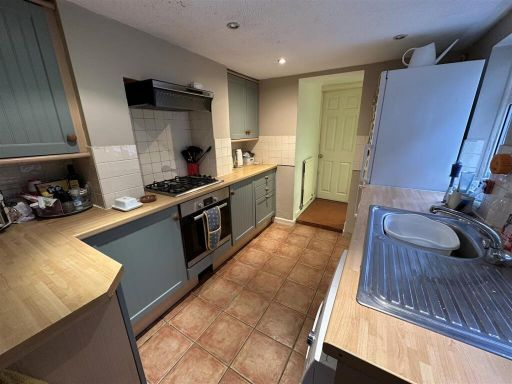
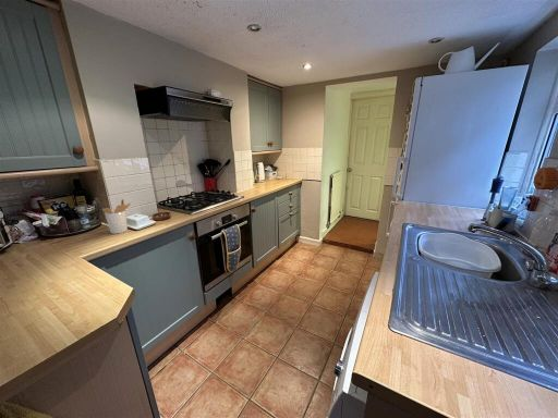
+ utensil holder (119, 217)
